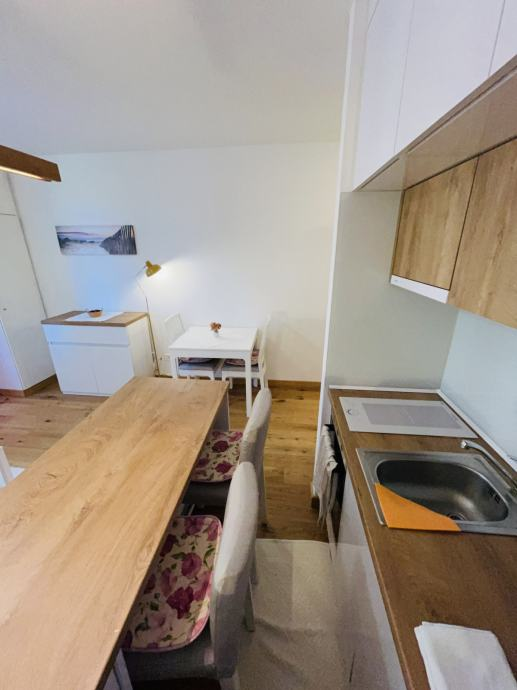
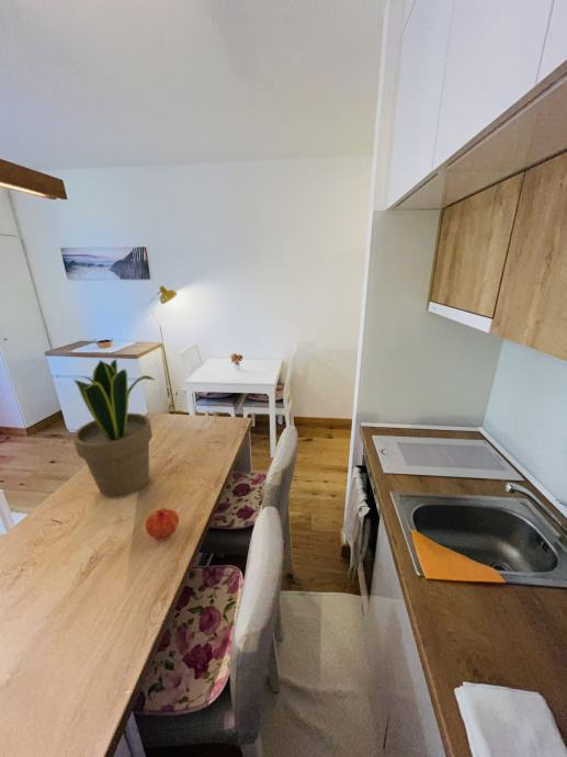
+ fruit (162, 523)
+ potted plant (118, 425)
